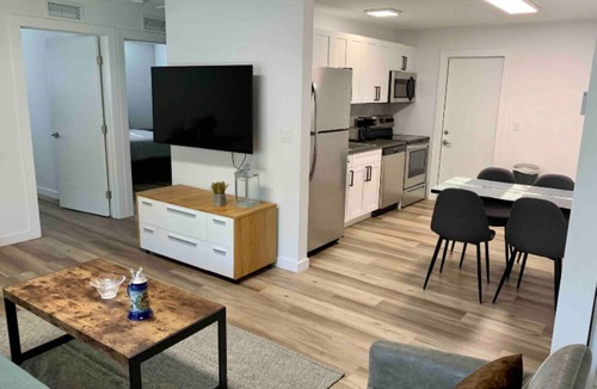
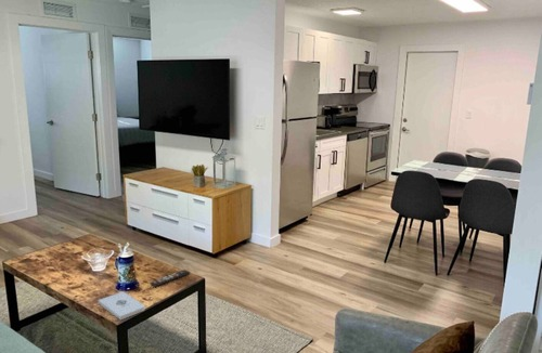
+ remote control (170, 277)
+ notepad (121, 304)
